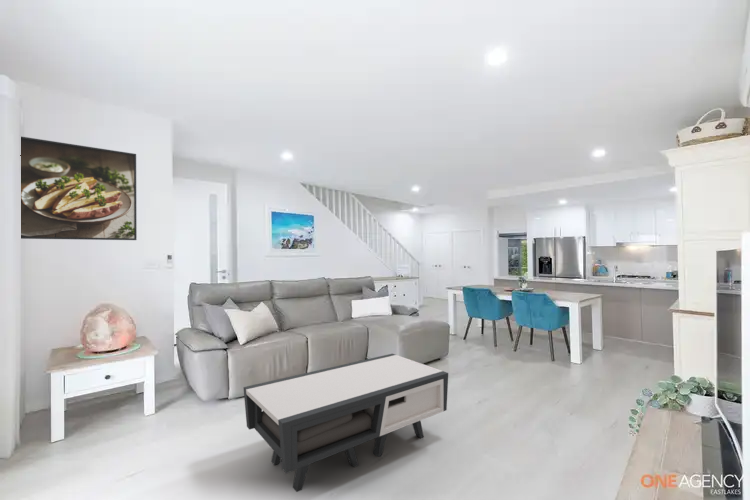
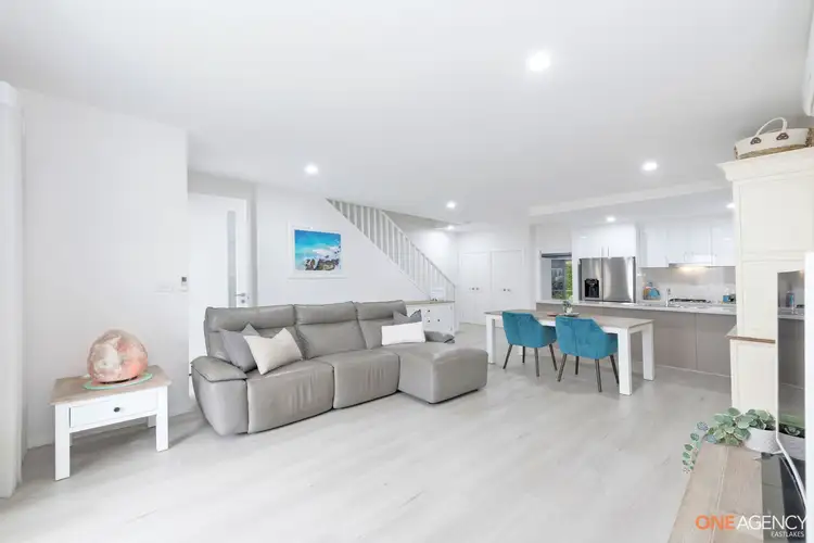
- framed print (81, 192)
- coffee table (351, 414)
